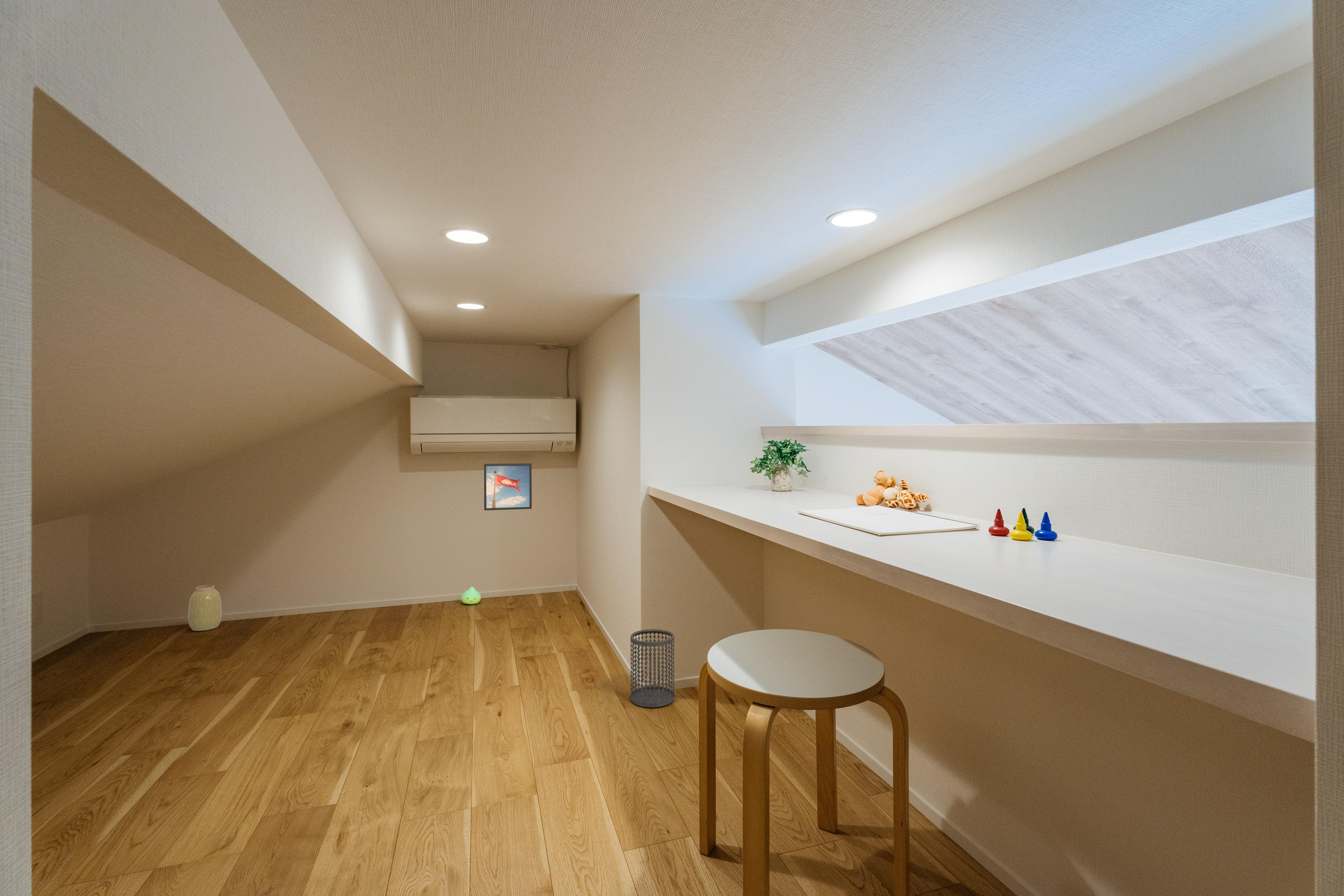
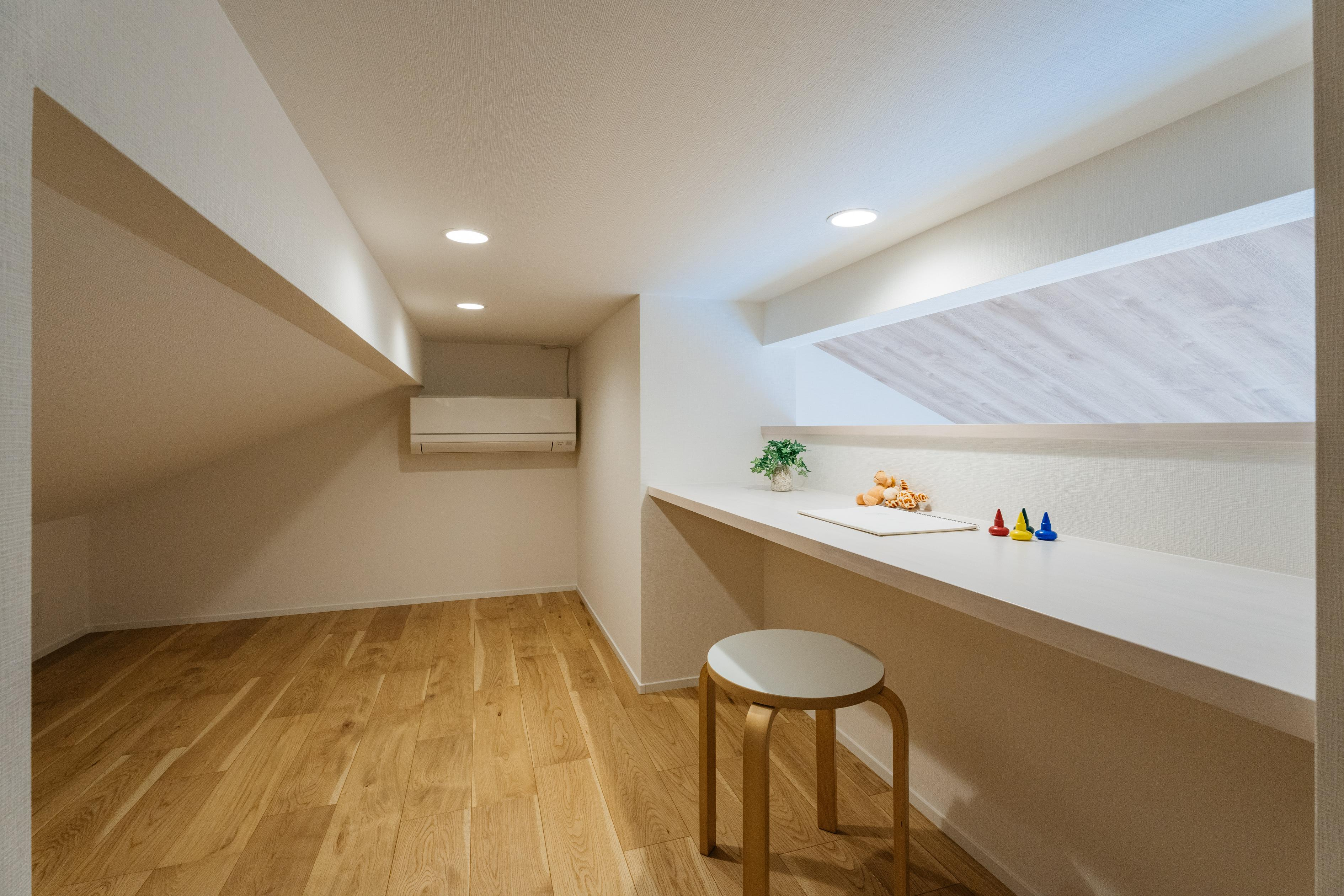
- wastebasket (651, 666)
- plush toy (471, 595)
- vase (205, 607)
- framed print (508, 486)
